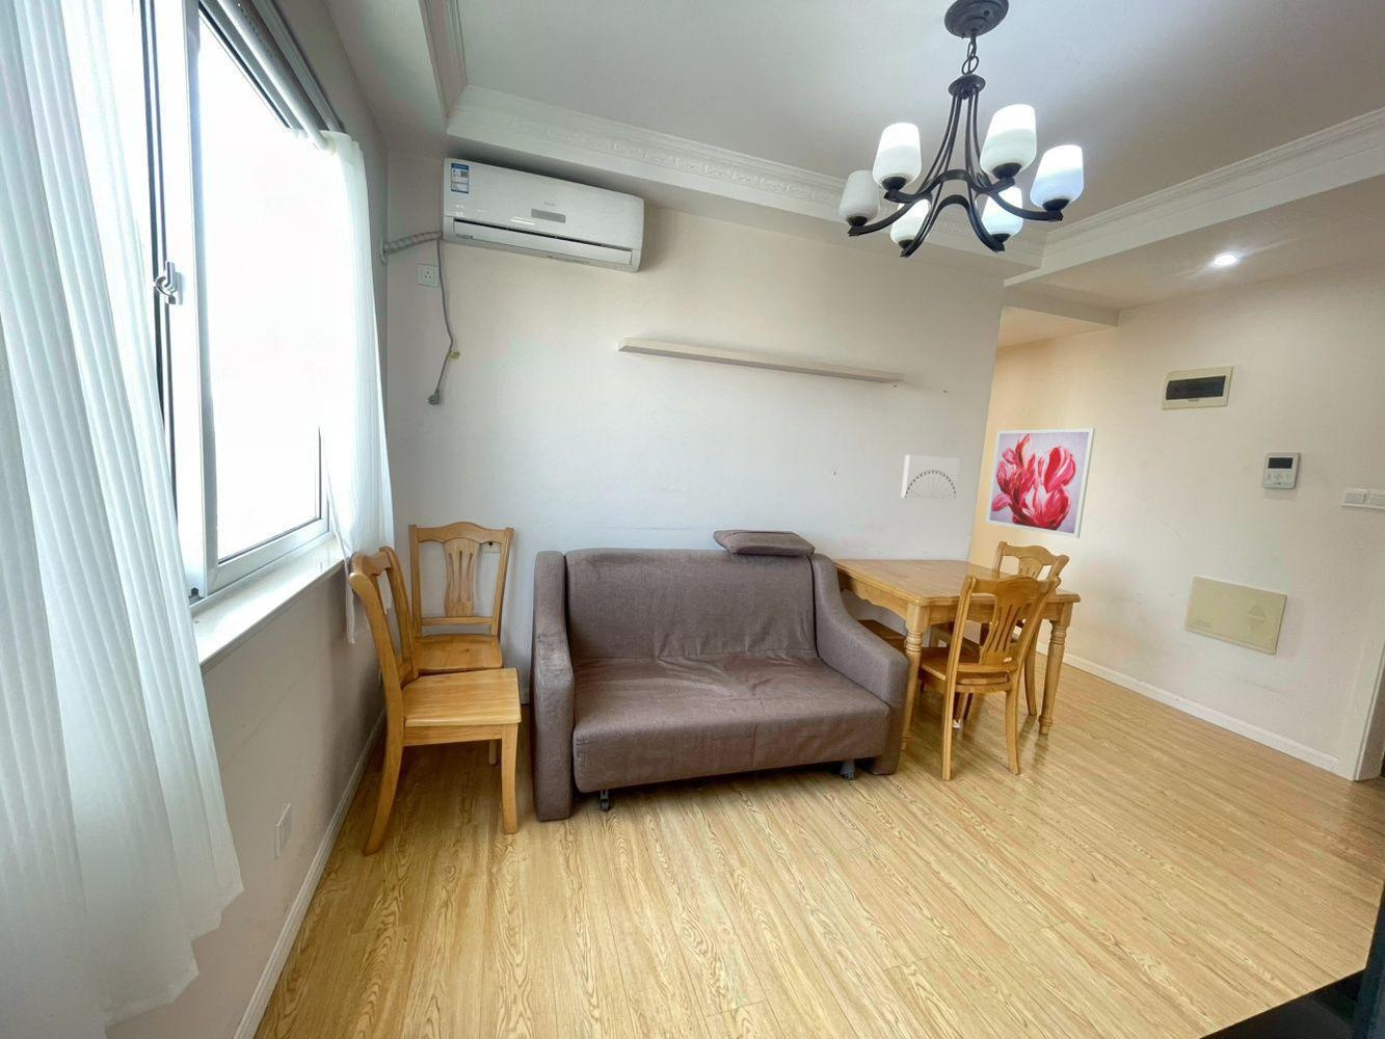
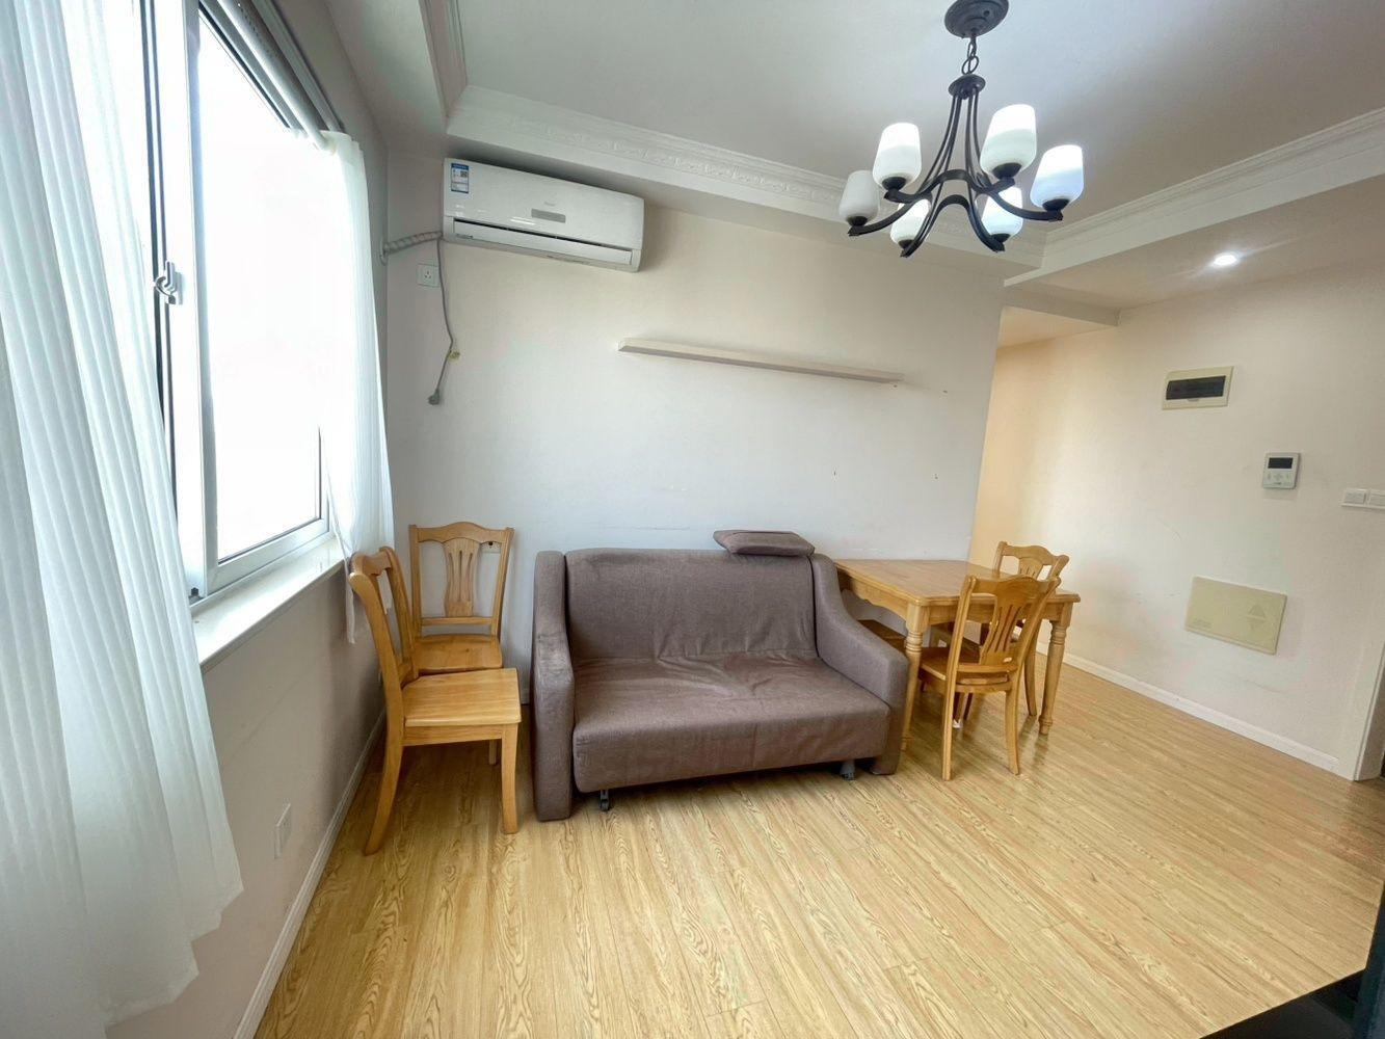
- wall art (1035, 480)
- wall art (930, 477)
